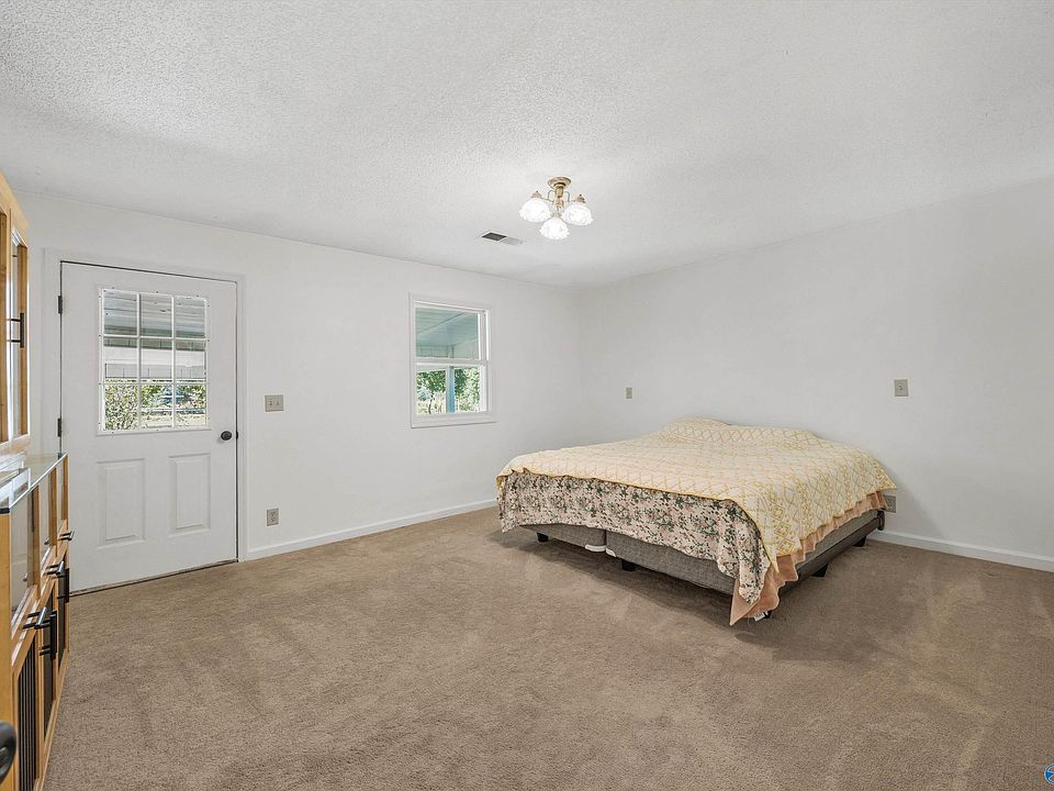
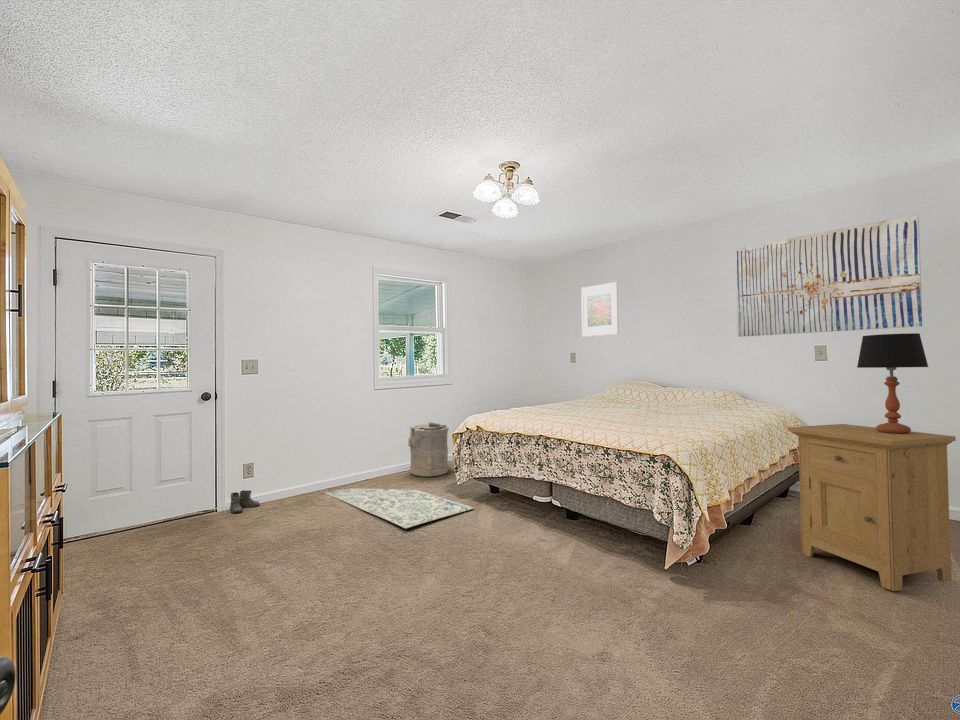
+ table lamp (891, 383)
+ nightstand (866, 498)
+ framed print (599, 310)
+ boots (242, 500)
+ wall art (817, 282)
+ laundry hamper (427, 447)
+ rug (394, 500)
